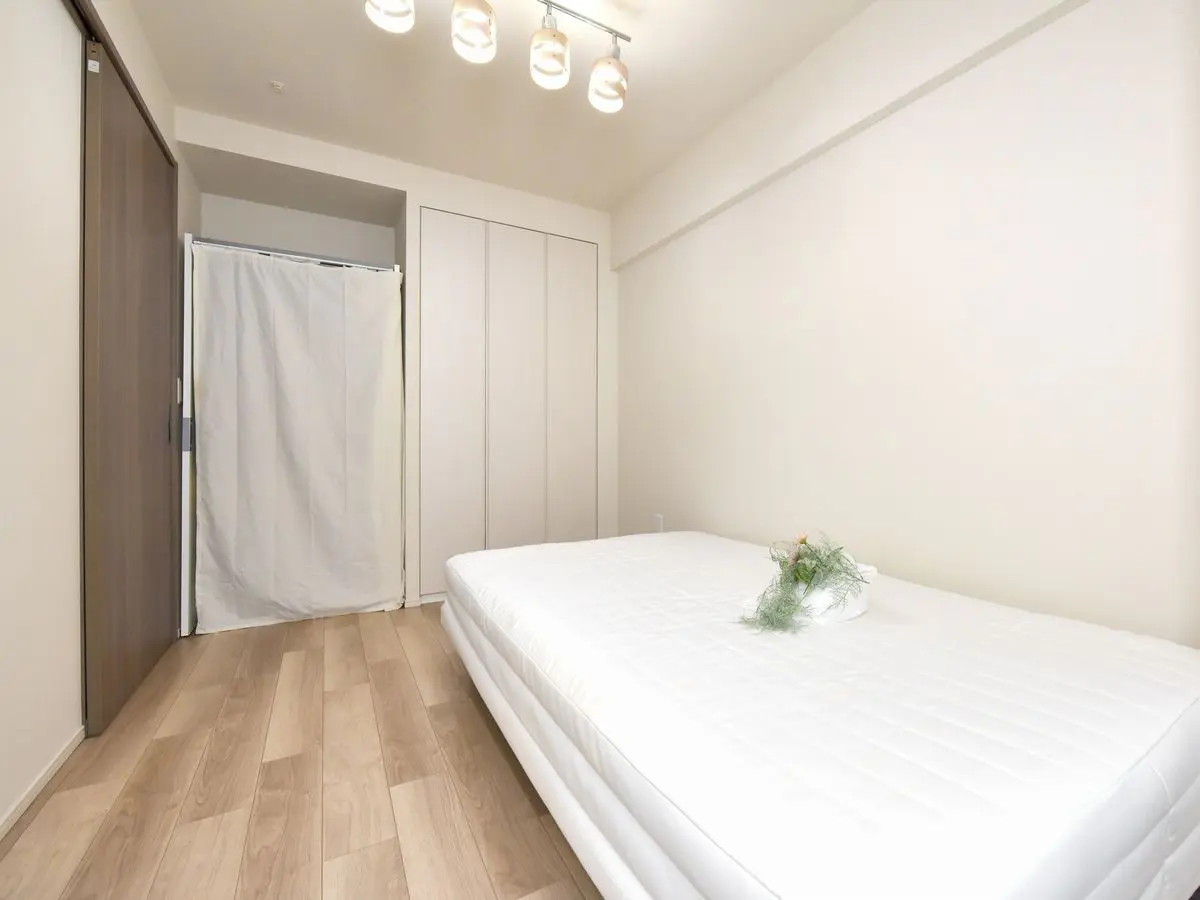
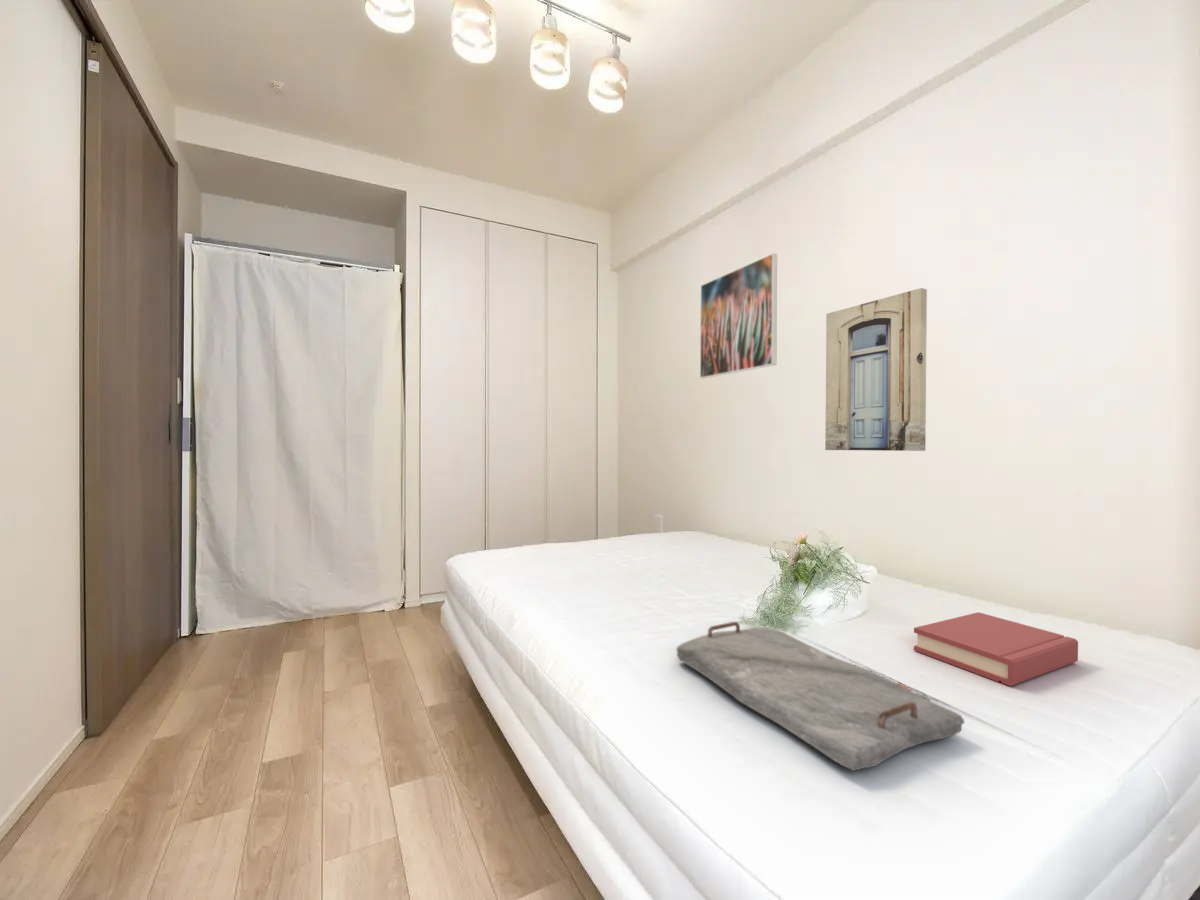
+ wall art (871, 376)
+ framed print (735, 321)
+ serving tray (807, 672)
+ hardback book (993, 644)
